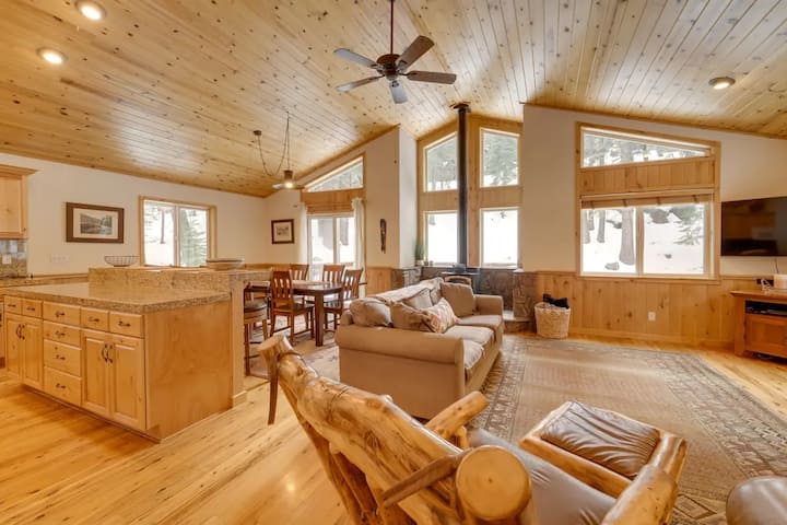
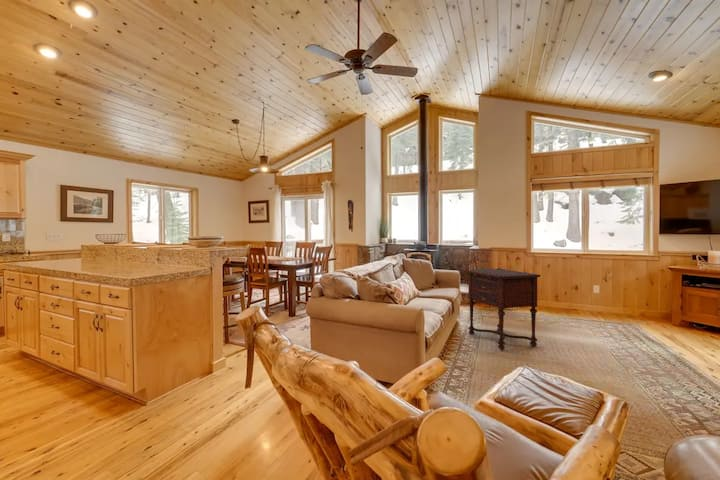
+ side table (500, 305)
